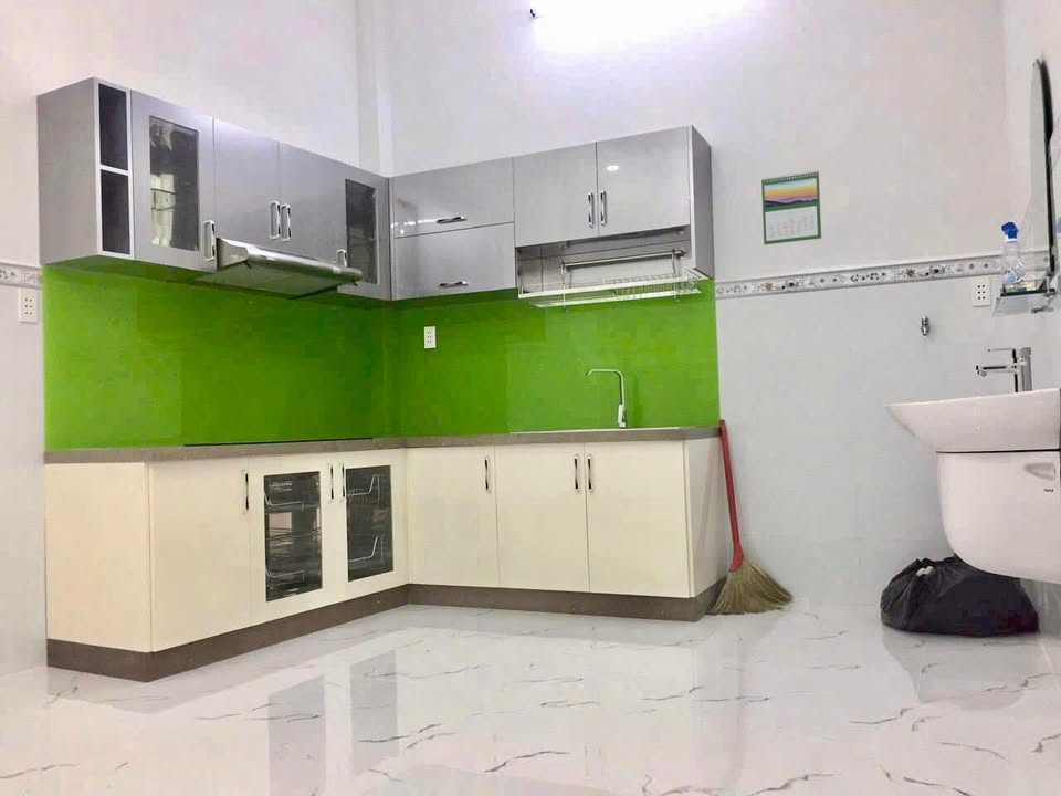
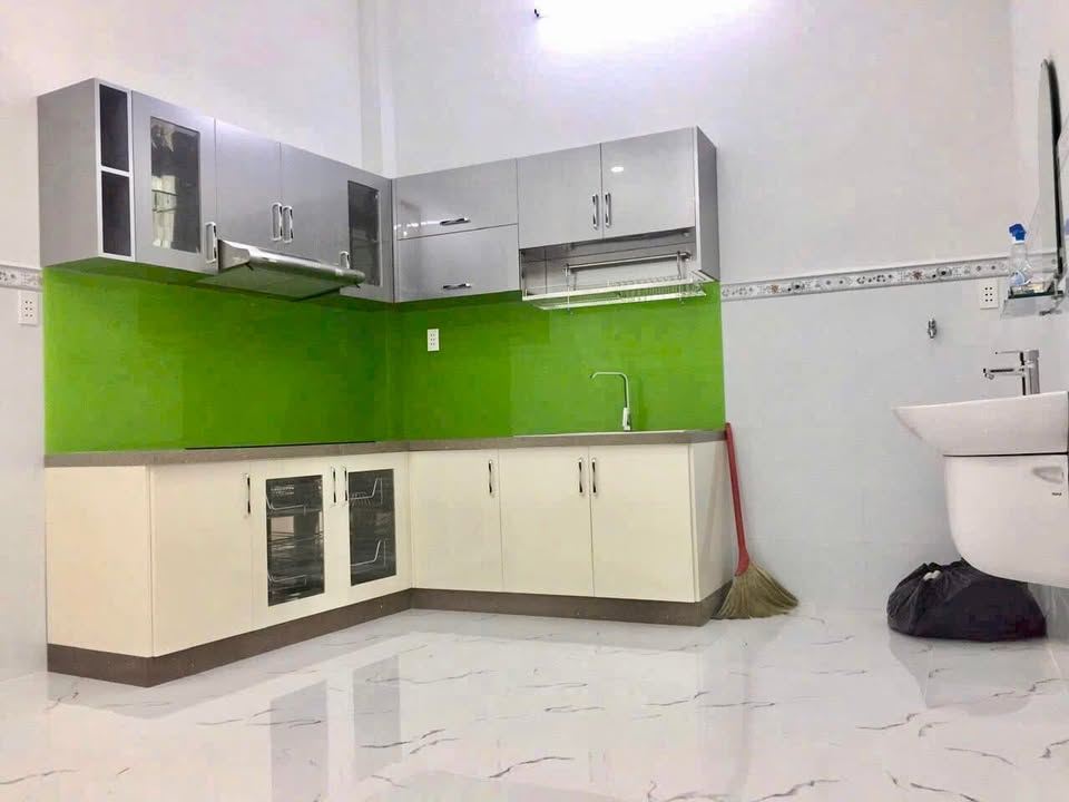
- calendar (790, 207)
